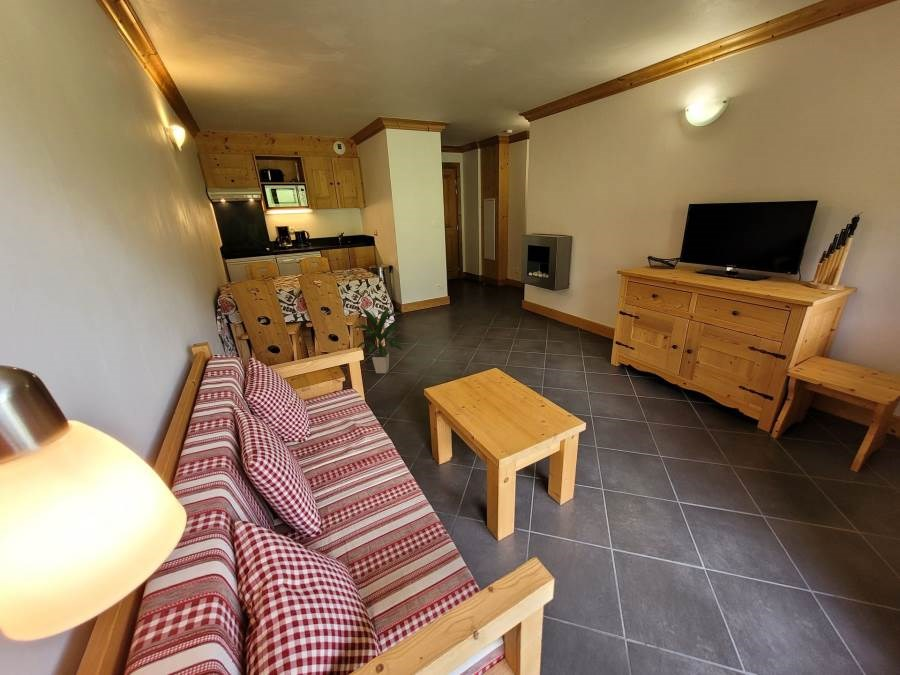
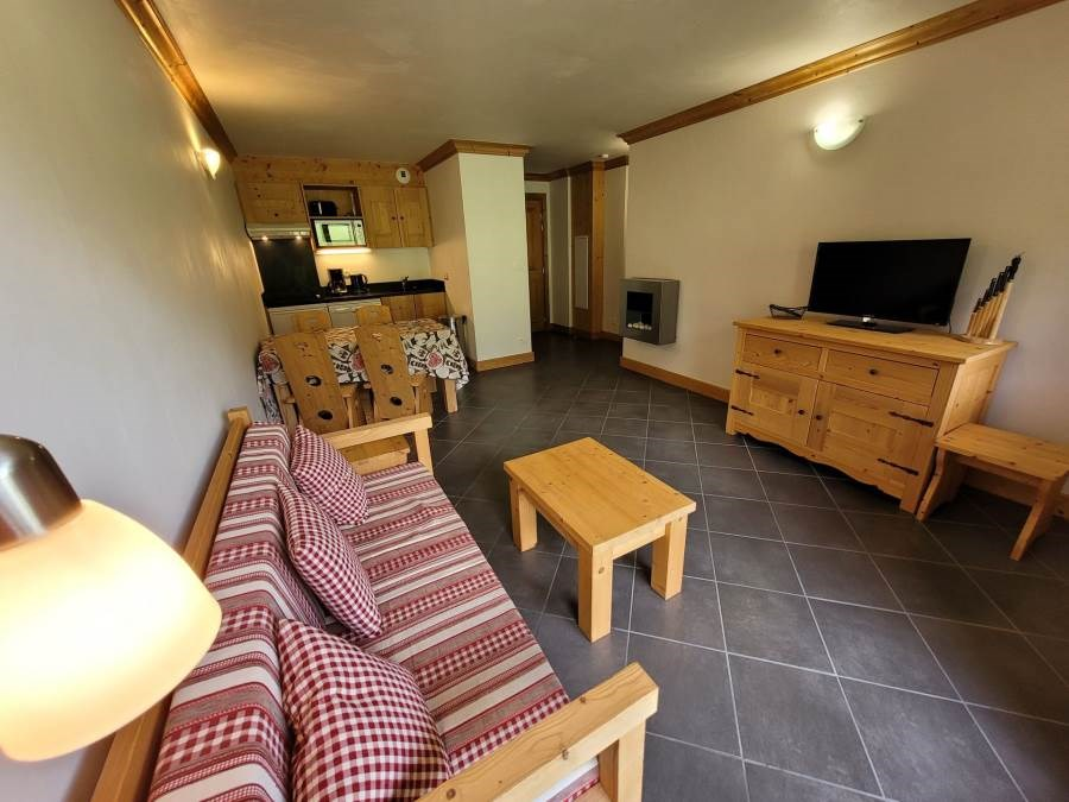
- indoor plant (381, 339)
